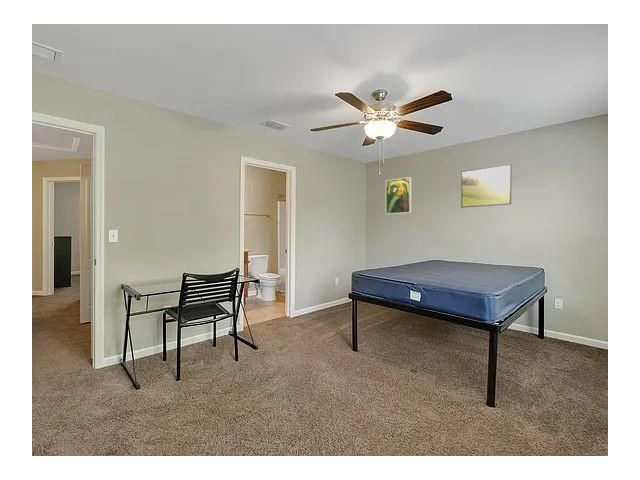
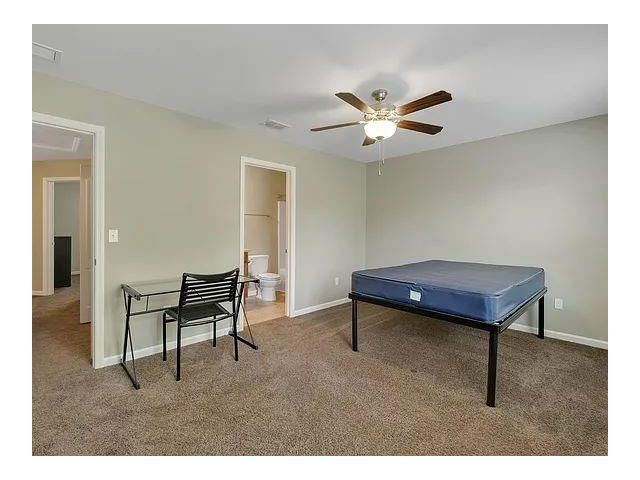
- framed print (484, 187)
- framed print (398, 196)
